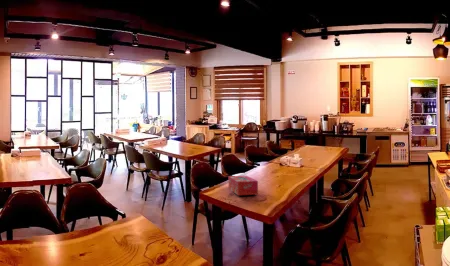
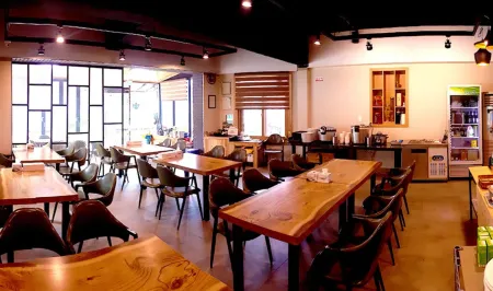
- tissue box (242, 184)
